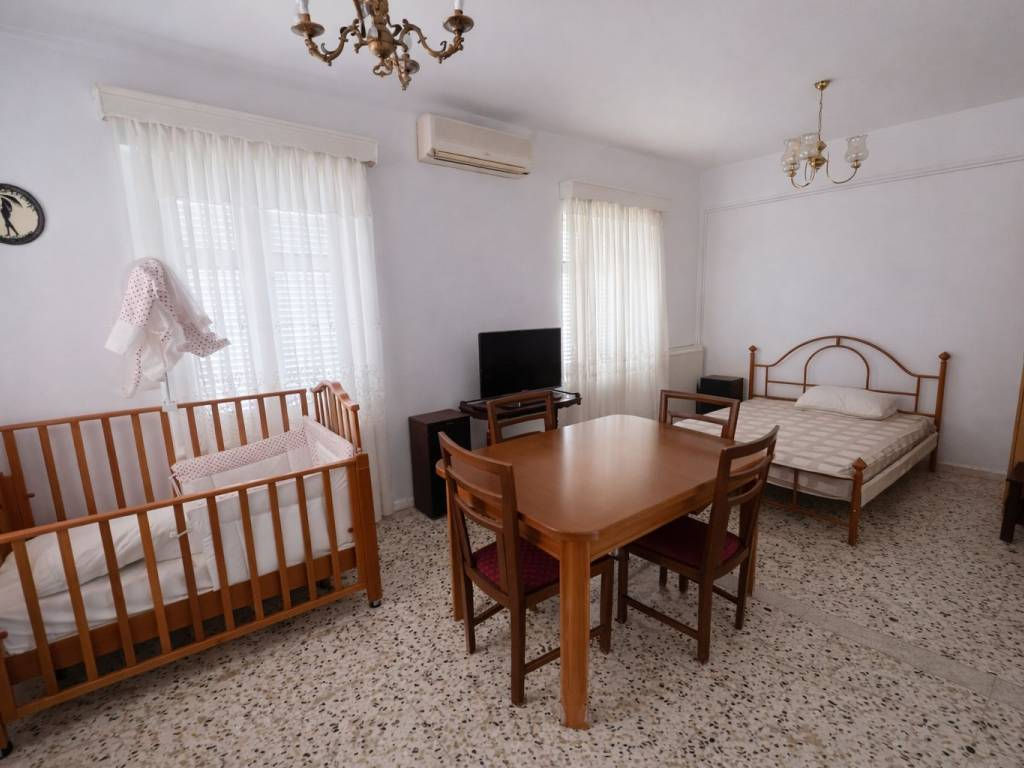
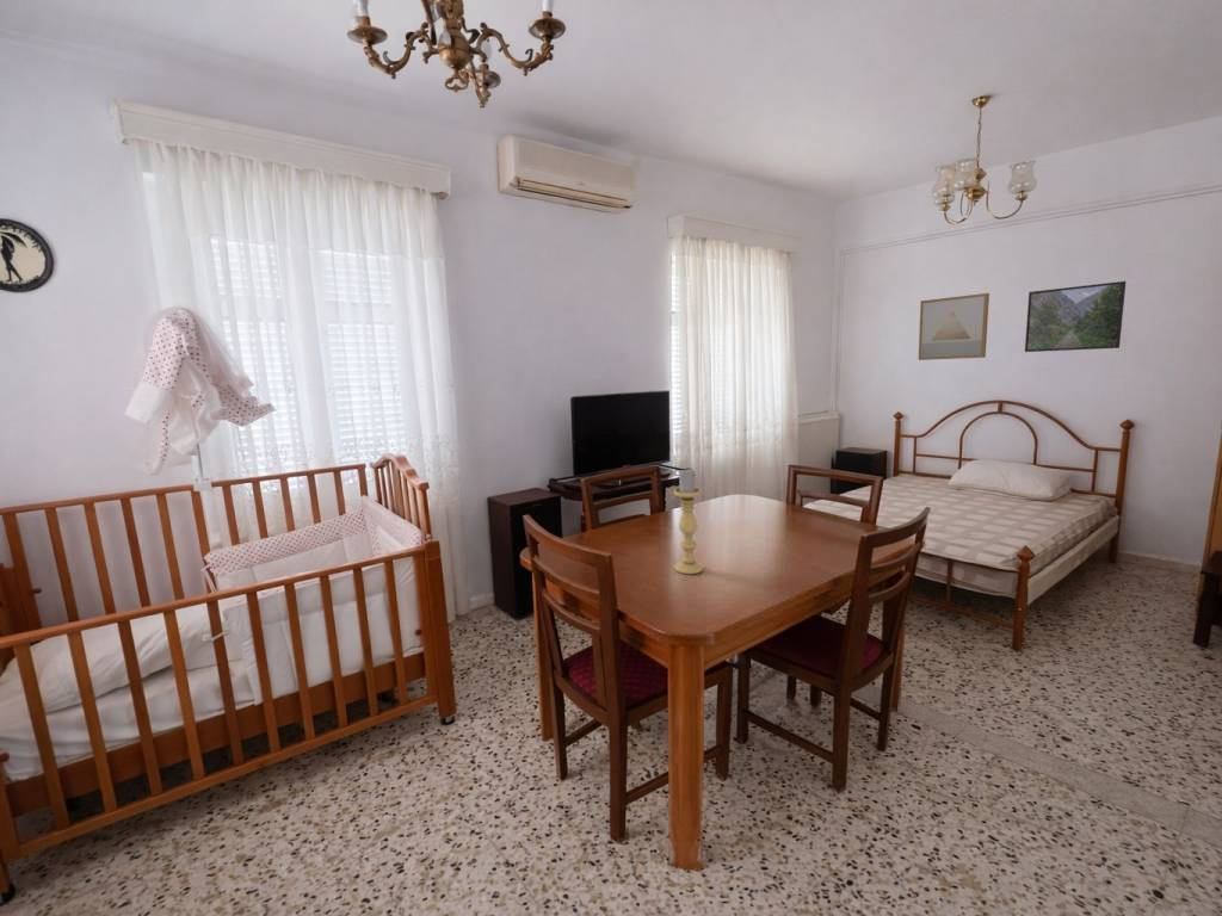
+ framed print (1072, 318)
+ candle holder (687, 519)
+ wall art (951, 328)
